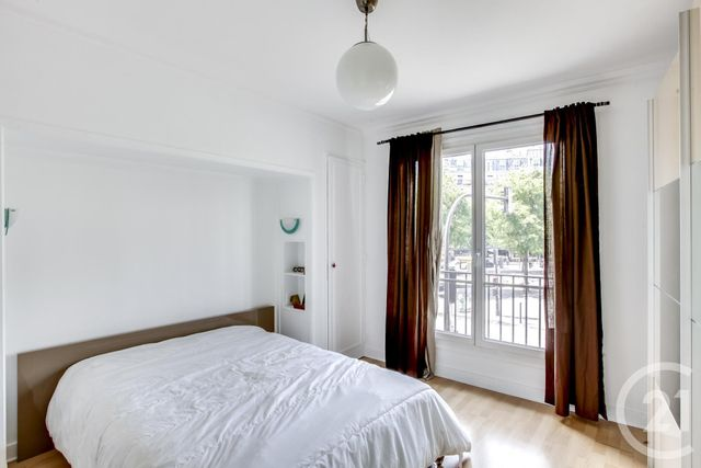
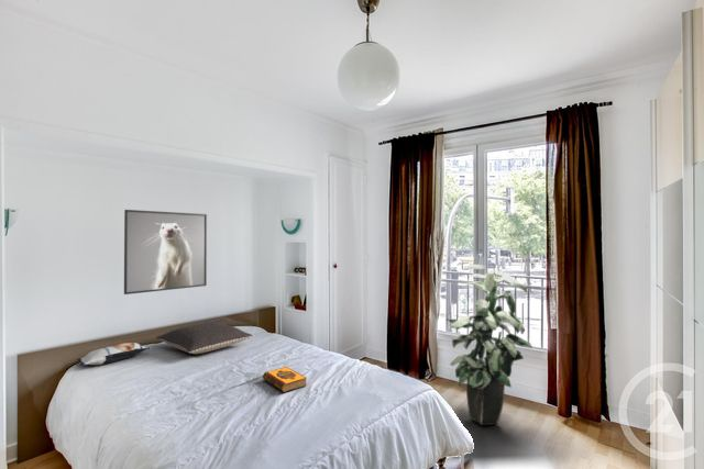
+ pillow (113, 351)
+ hardback book (284, 379)
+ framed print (168, 250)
+ indoor plant (484, 340)
+ pillow (205, 336)
